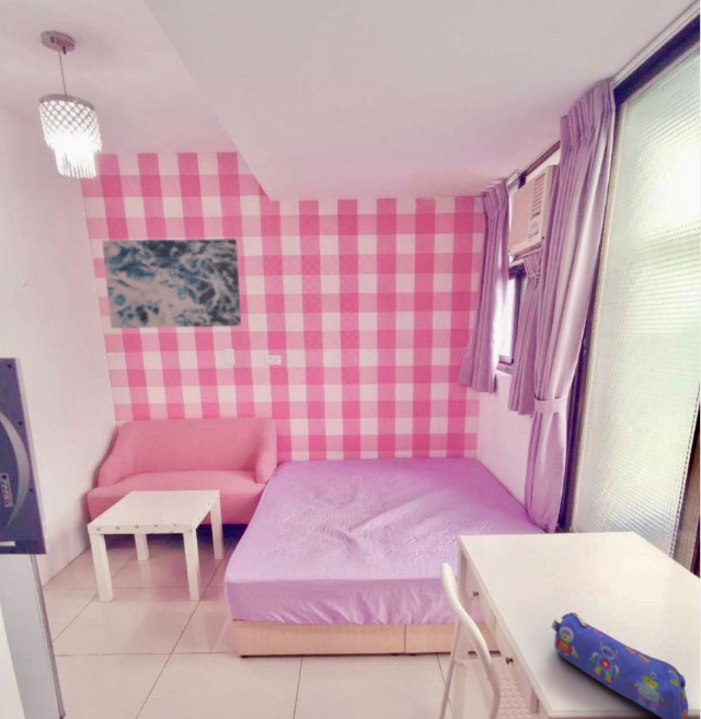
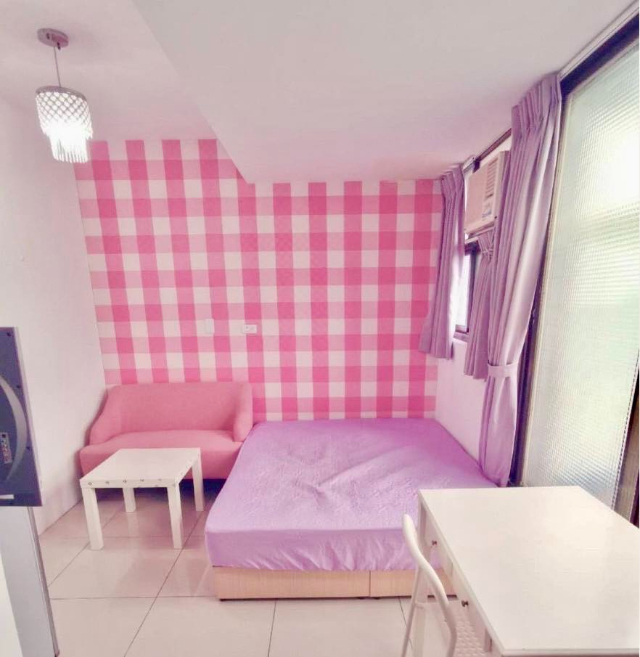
- wall art (173, 283)
- pencil case (614, 661)
